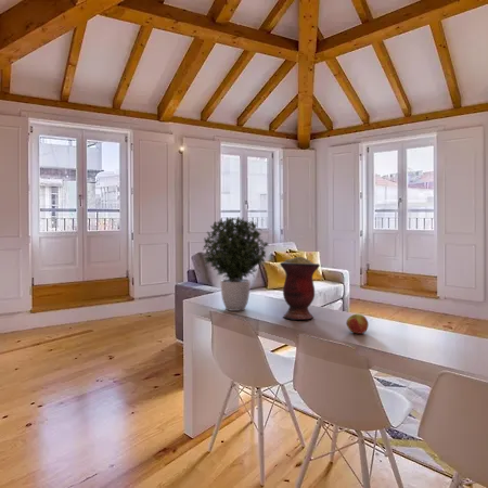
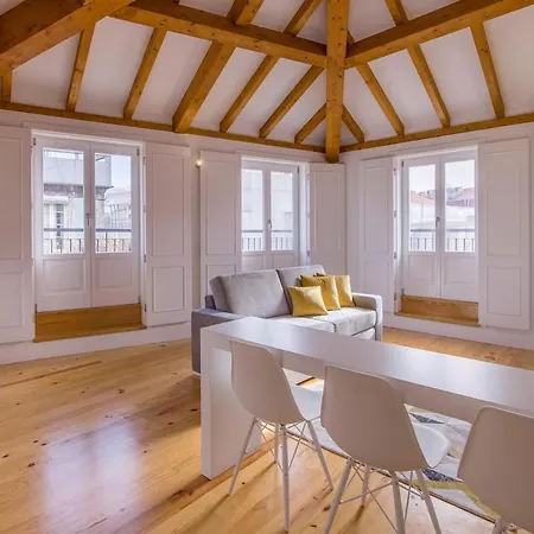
- vase (299, 286)
- potted plant (234, 262)
- apple (357, 323)
